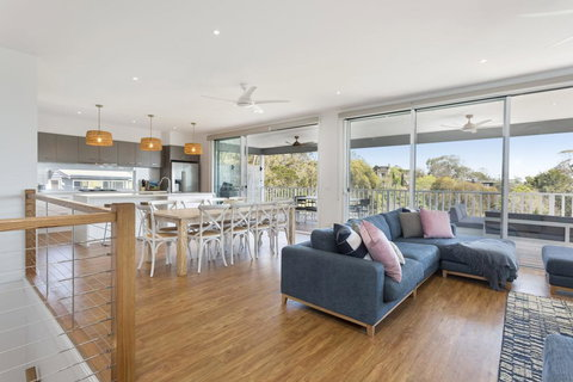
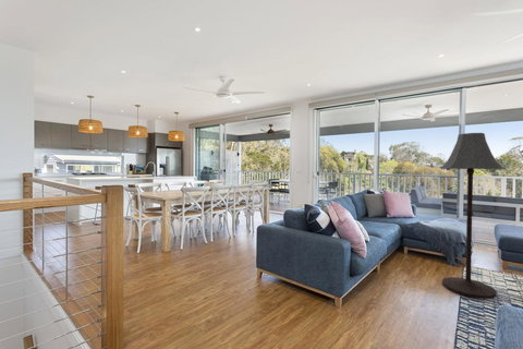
+ floor lamp (469, 212)
